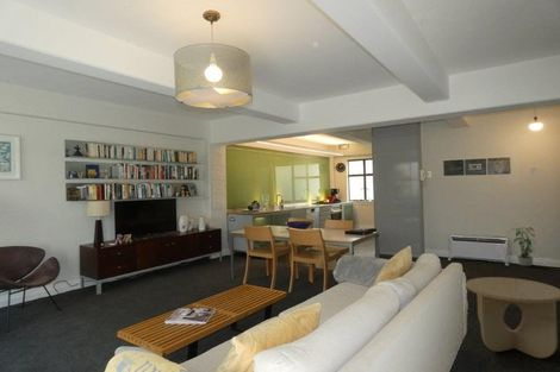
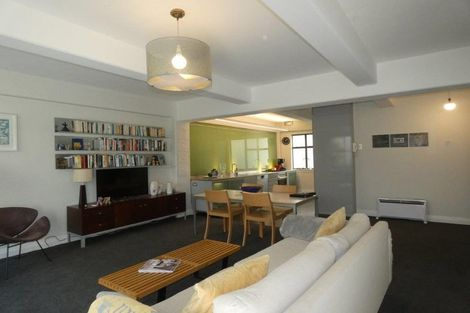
- potted plant (522, 245)
- side table (521, 320)
